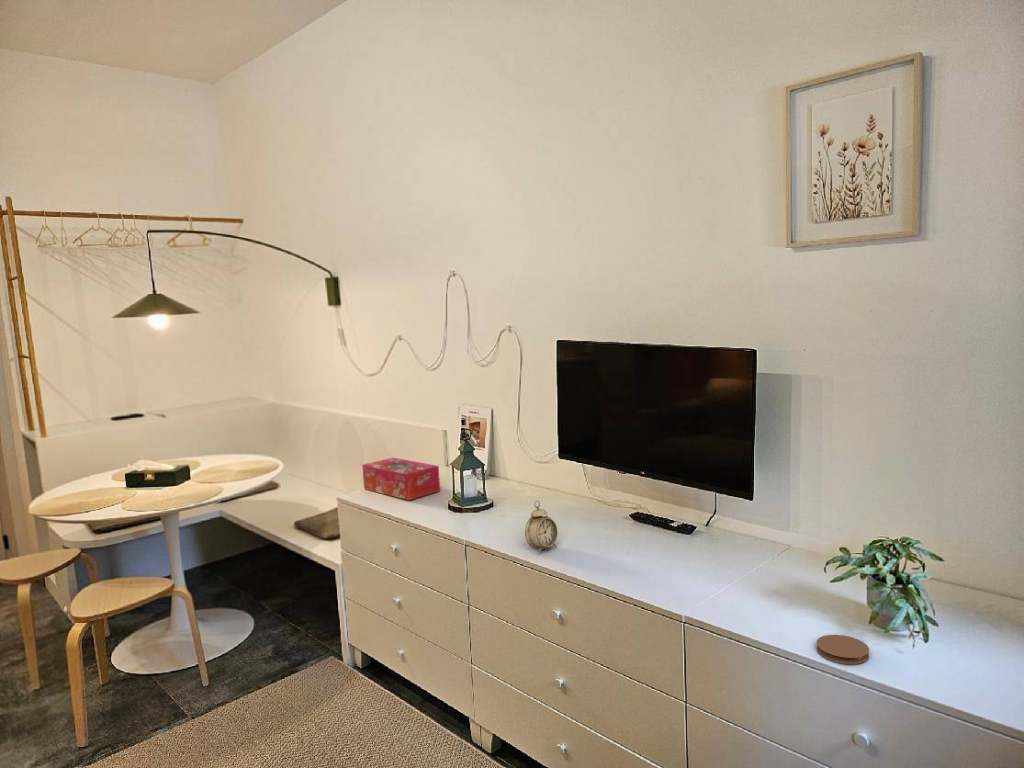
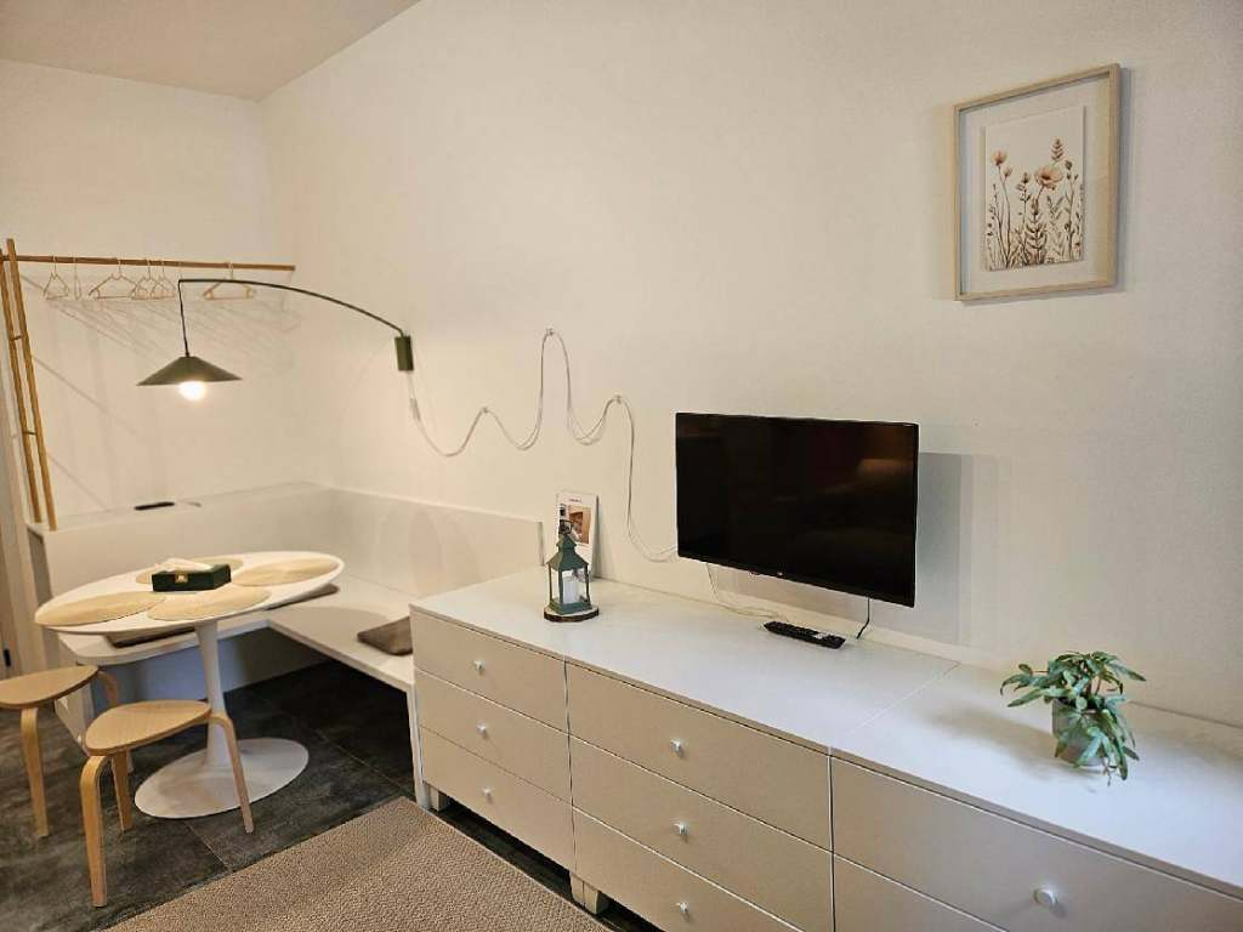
- alarm clock (541, 525)
- coaster (842, 648)
- tissue box (400, 477)
